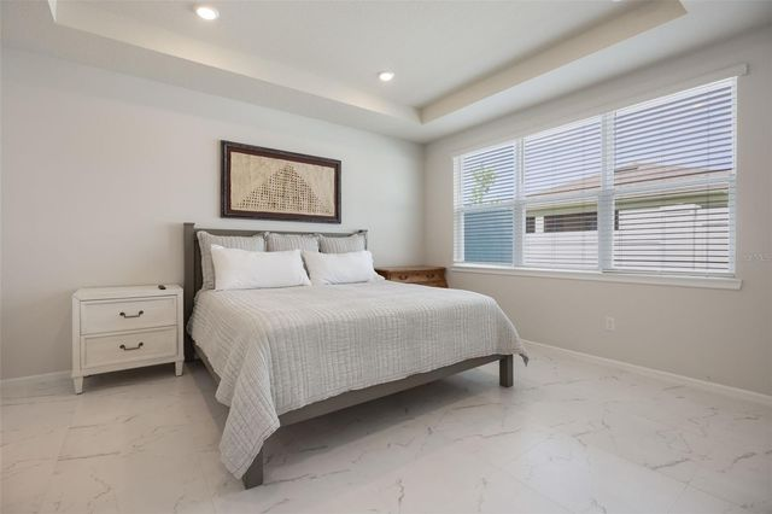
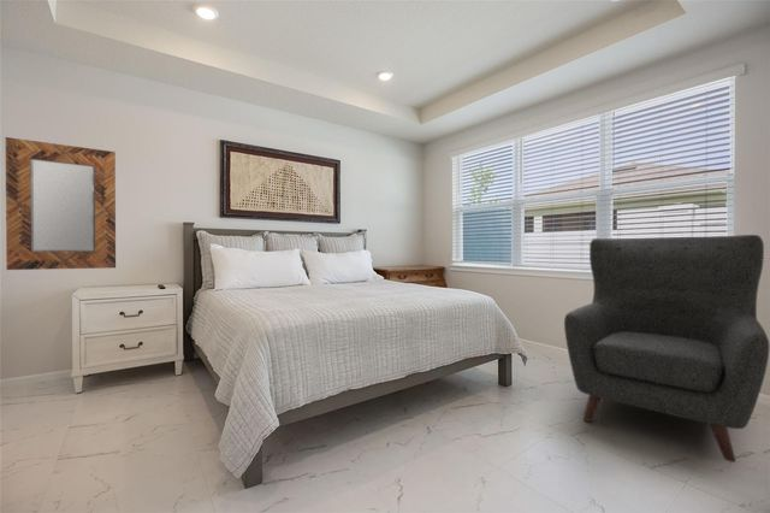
+ home mirror (64, 207)
+ chair (661, 324)
